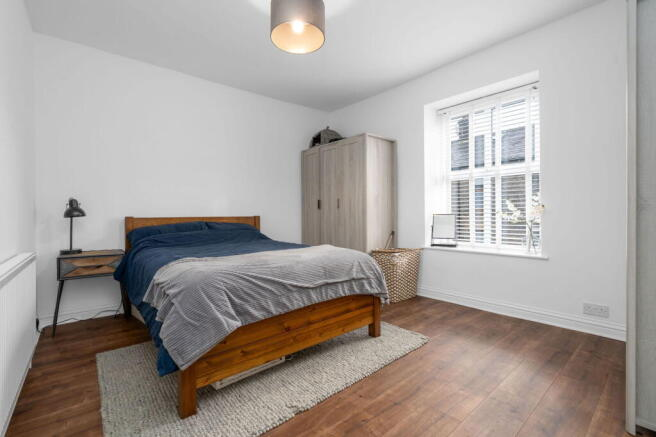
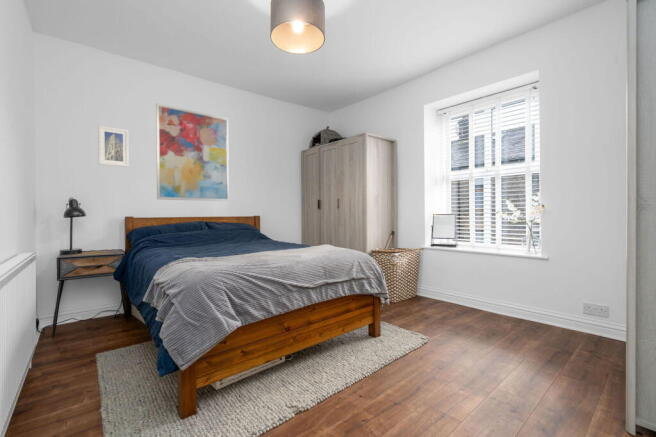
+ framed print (113, 146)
+ wall art (195, 156)
